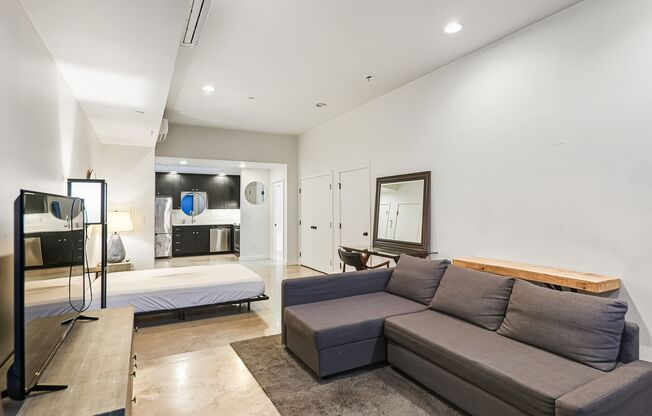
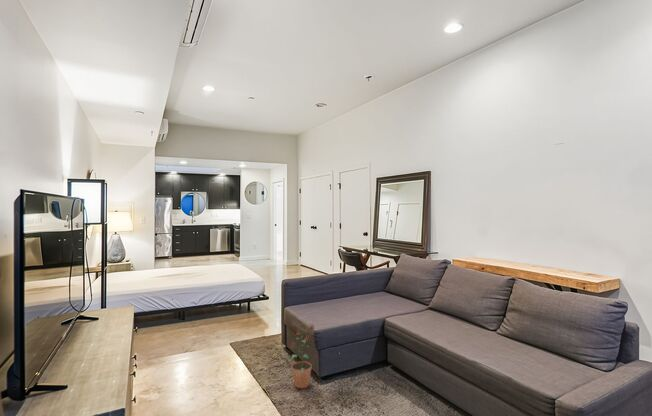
+ potted plant (301, 352)
